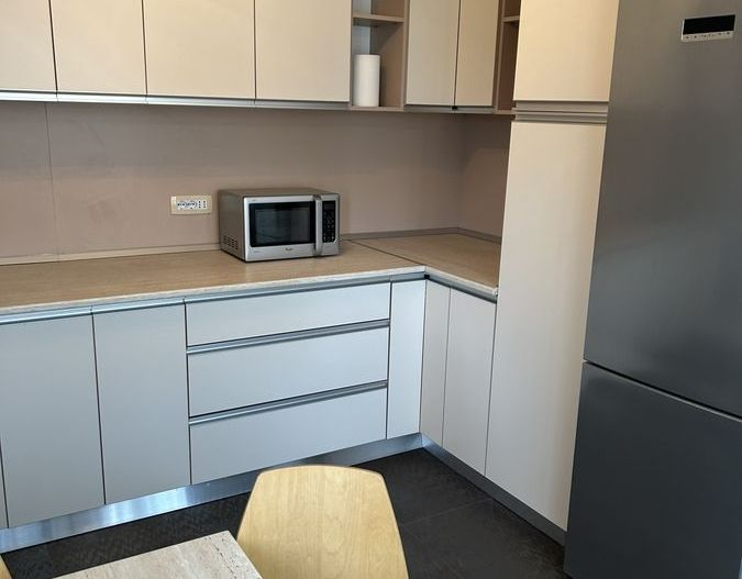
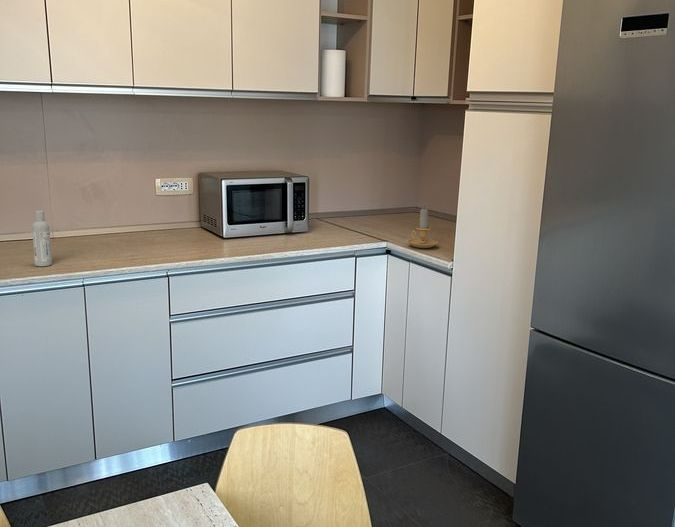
+ candle (421, 226)
+ bottle (41, 238)
